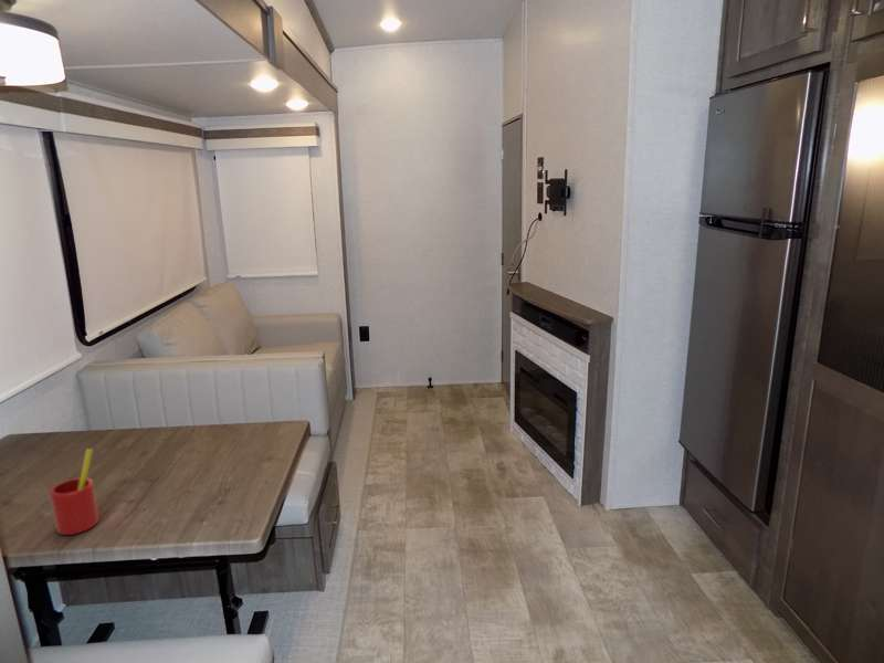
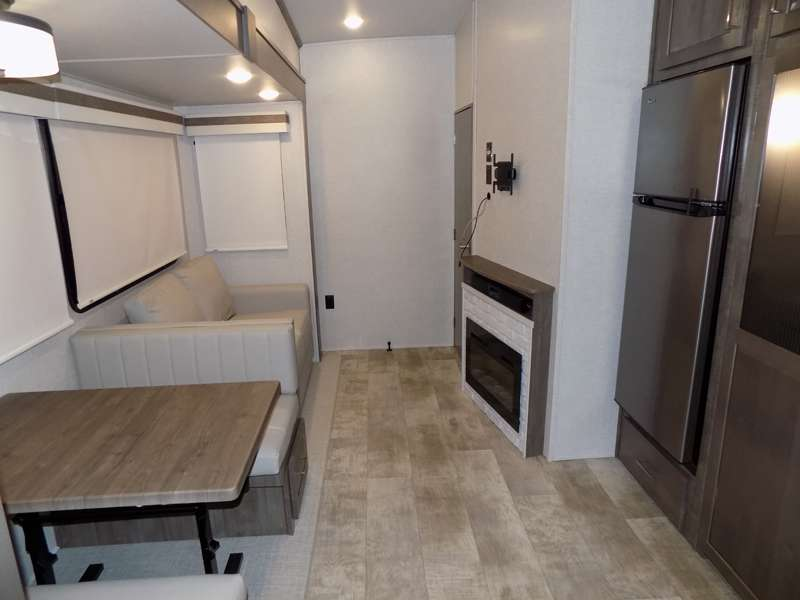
- straw (76, 490)
